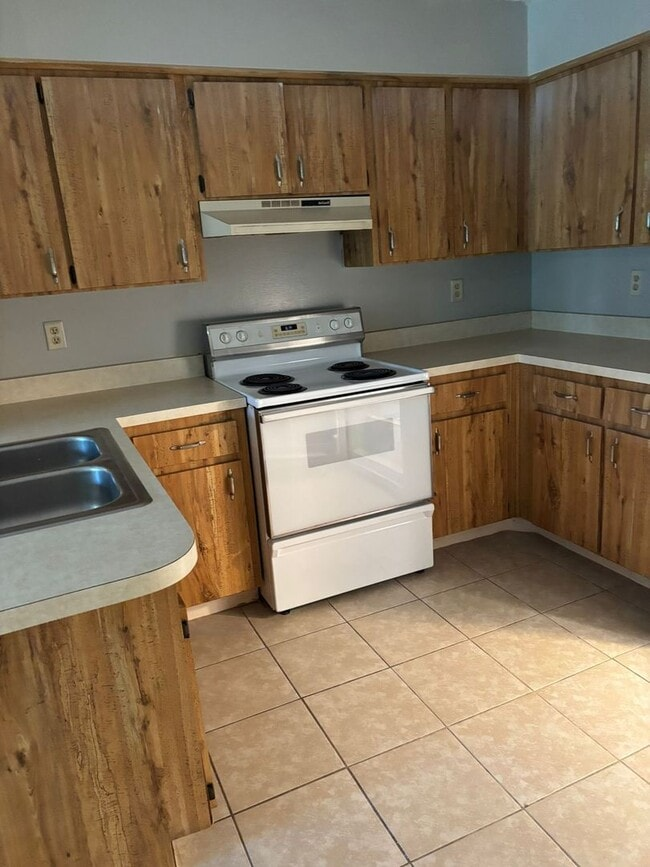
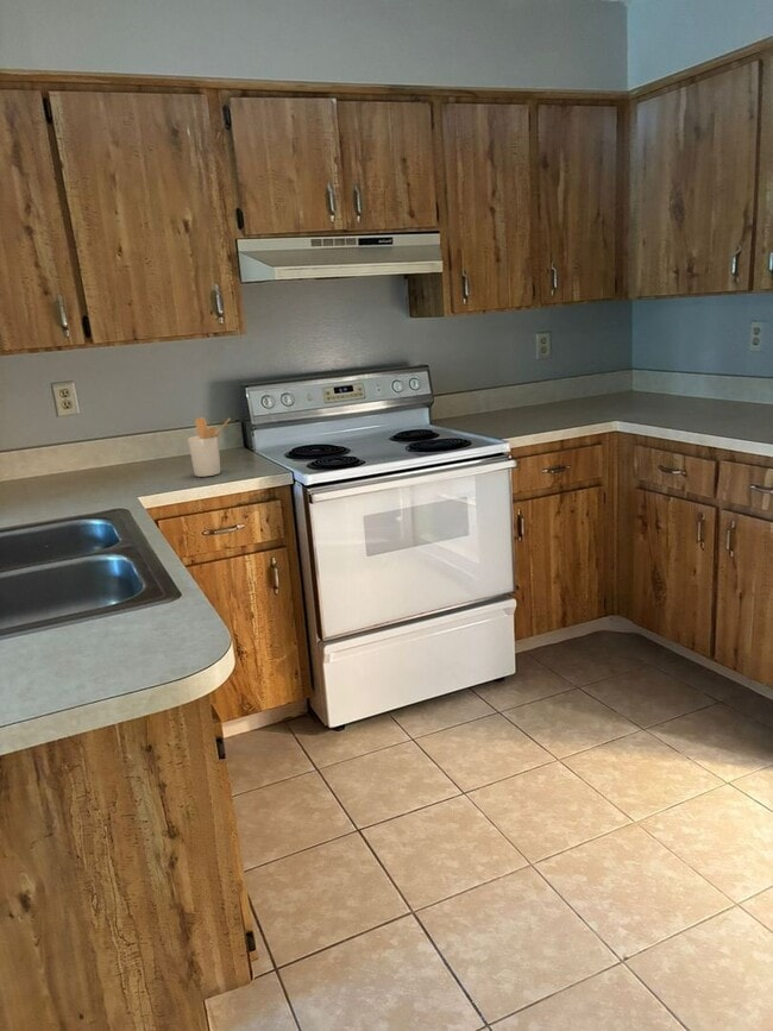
+ utensil holder (212, 445)
